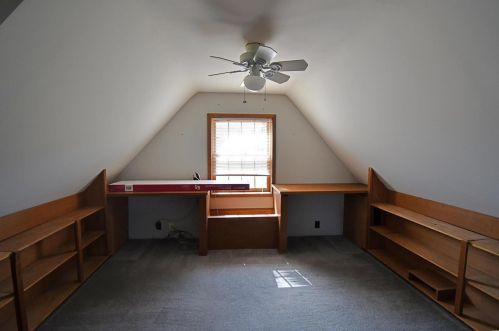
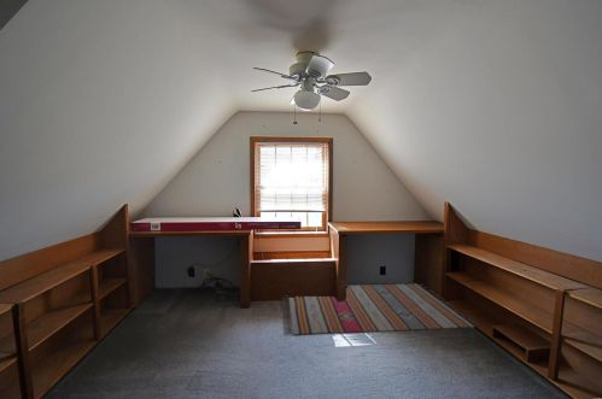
+ rug (367, 303)
